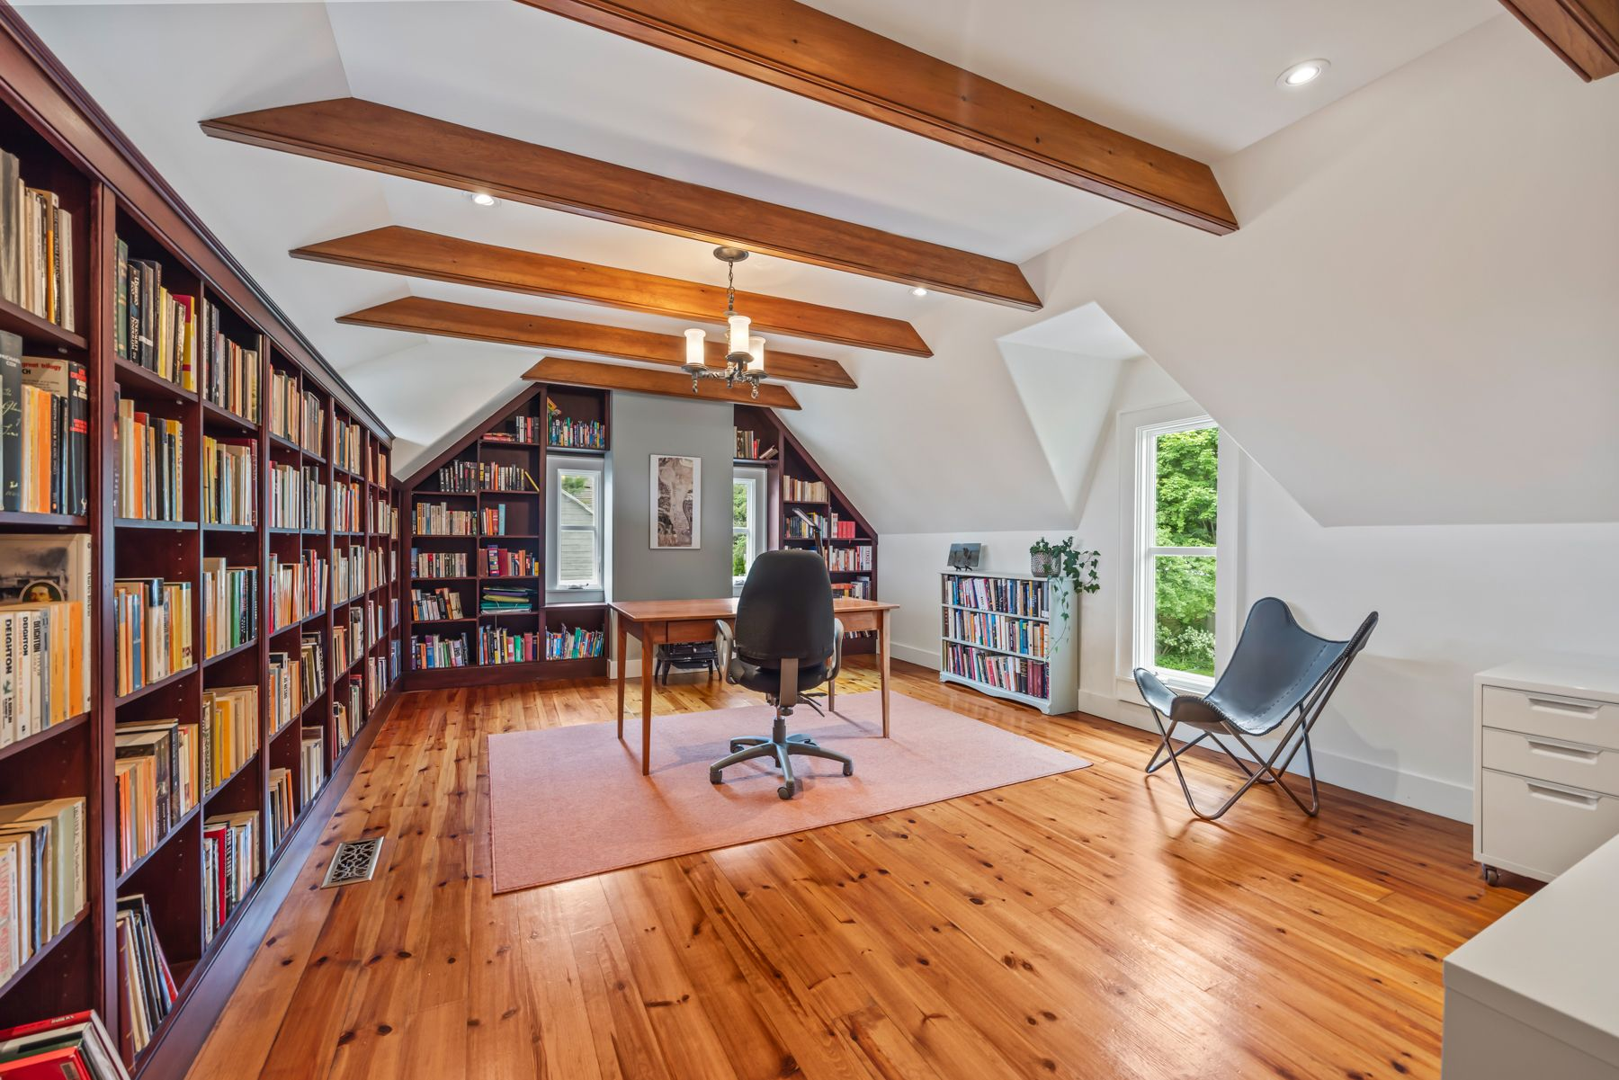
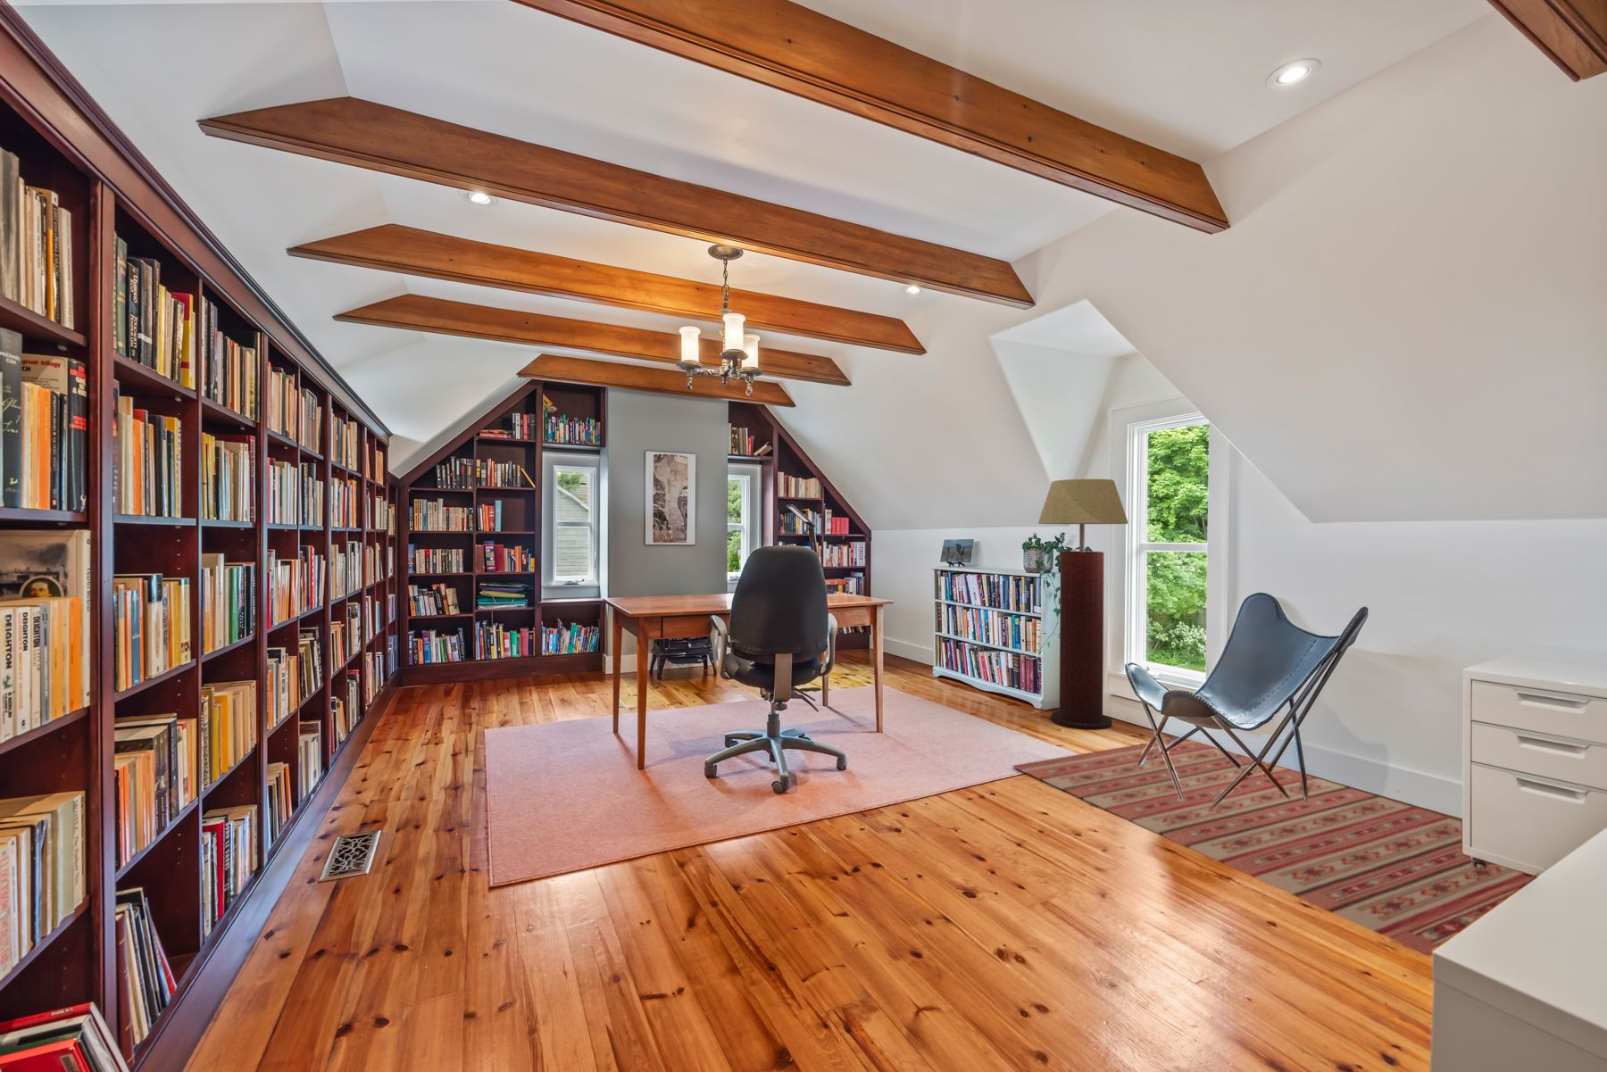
+ floor lamp (1082, 601)
+ rug (1277, 814)
